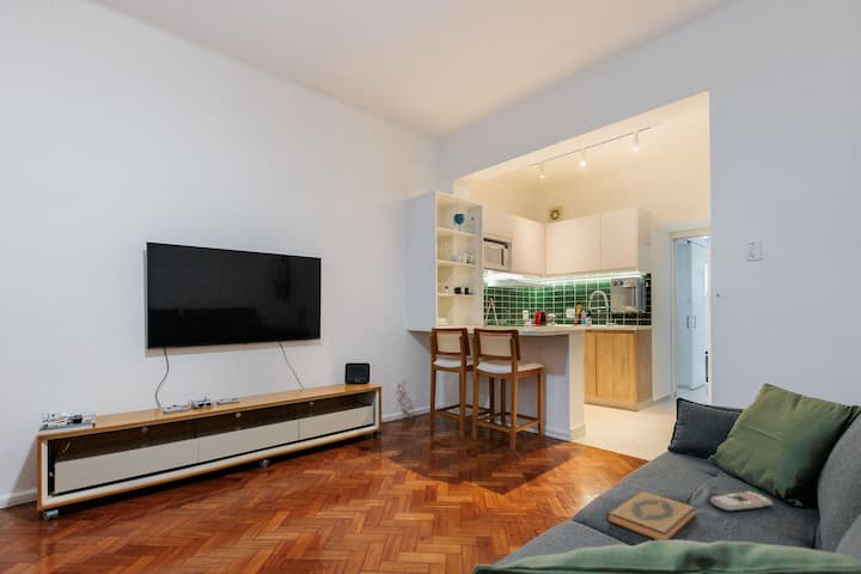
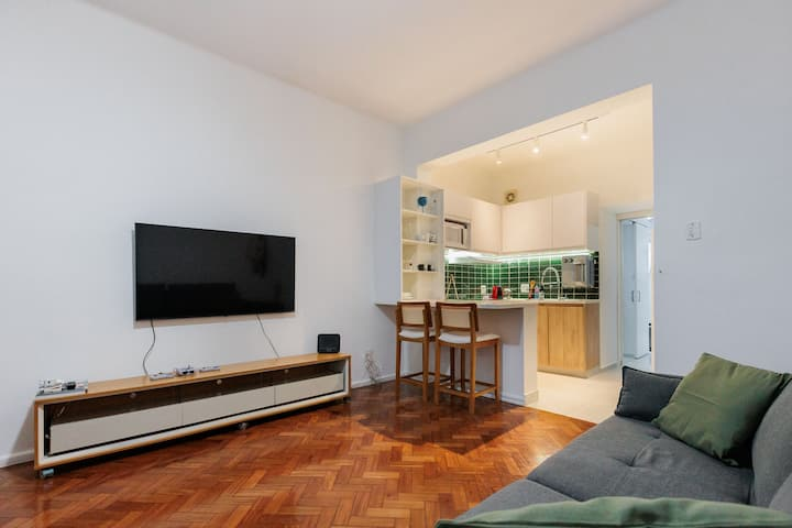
- remote control (739, 501)
- hardback book (652, 514)
